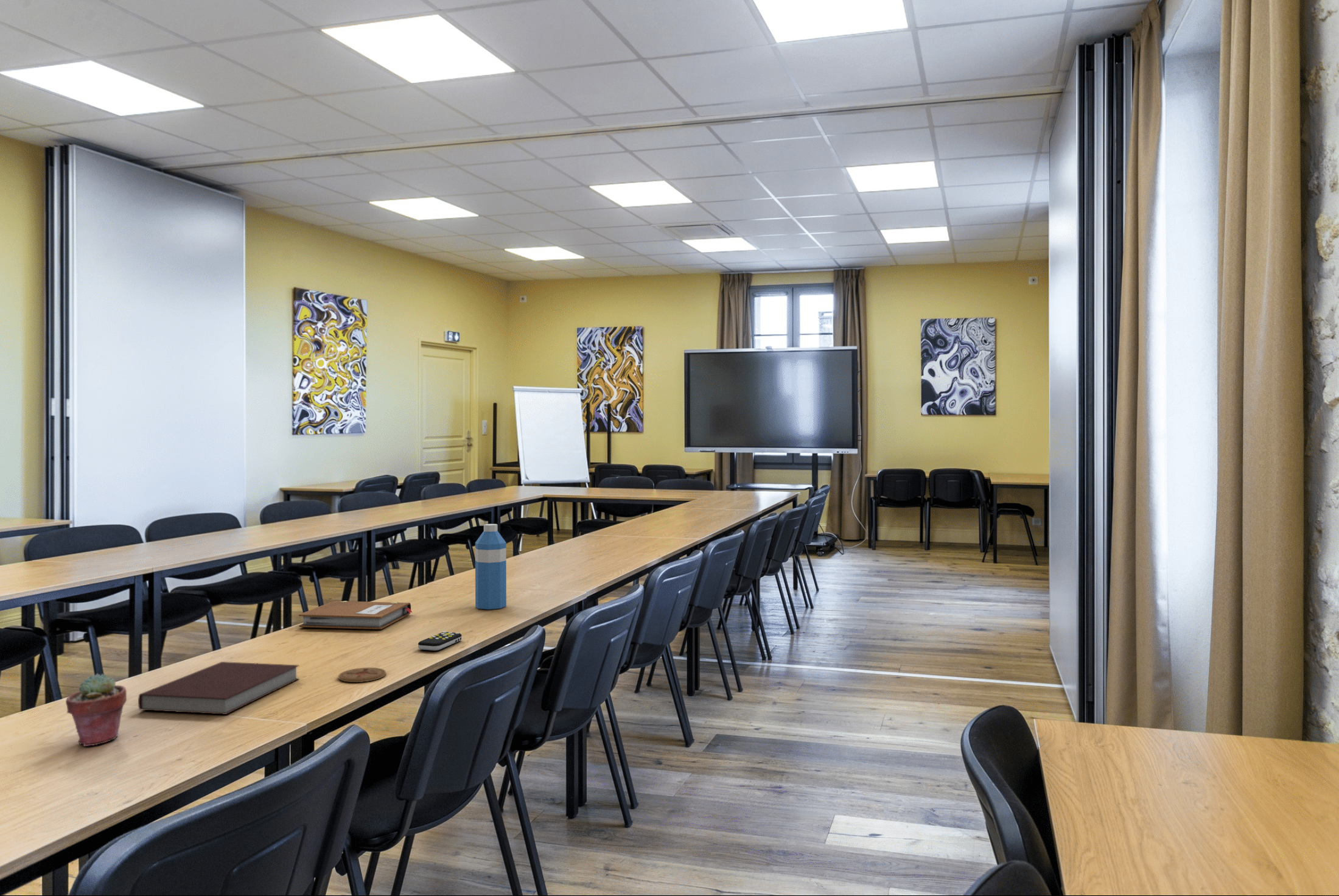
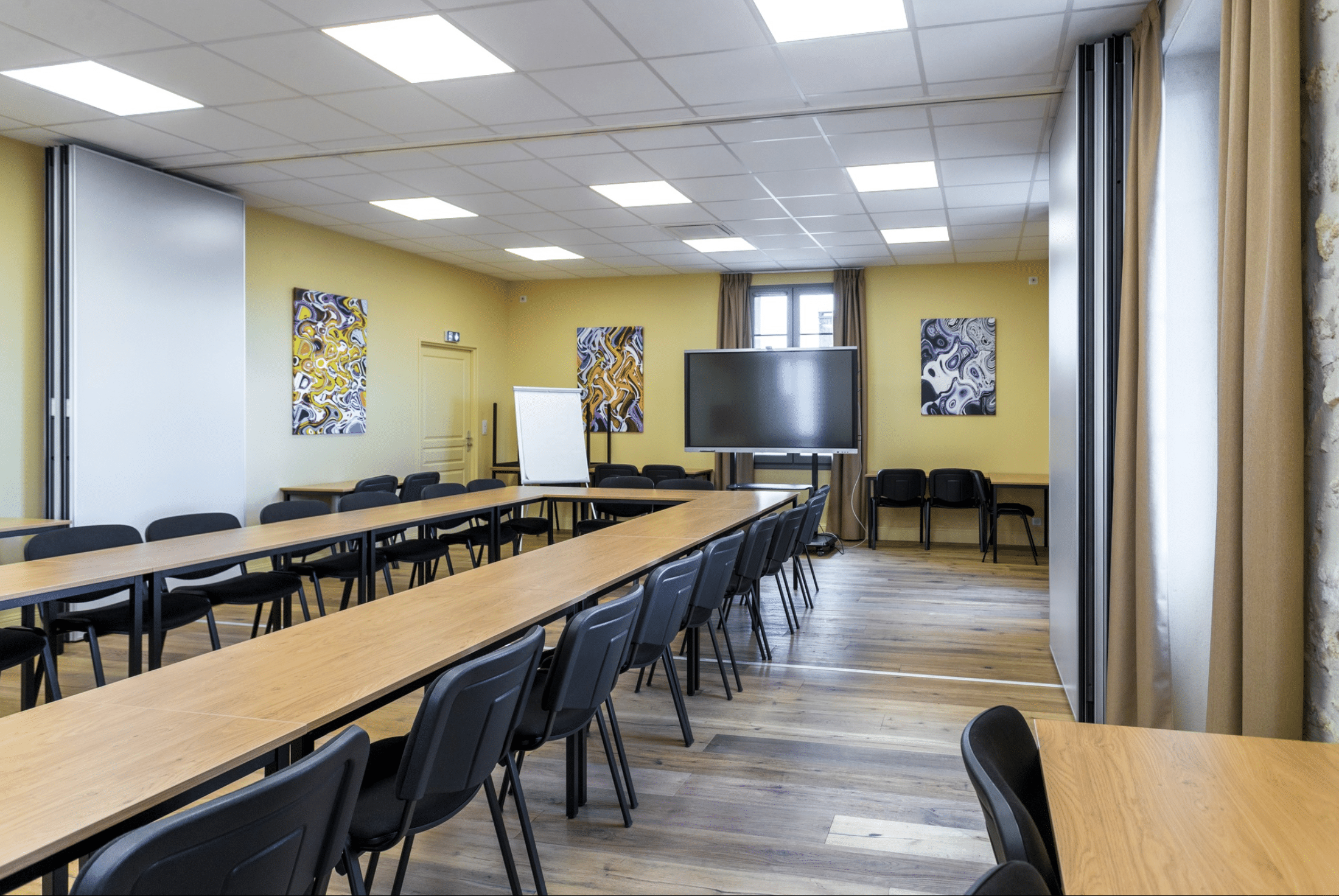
- notebook (223, 686)
- remote control (440, 640)
- potted succulent (97, 706)
- notebook (359, 614)
- coaster (362, 674)
- water bottle (491, 565)
